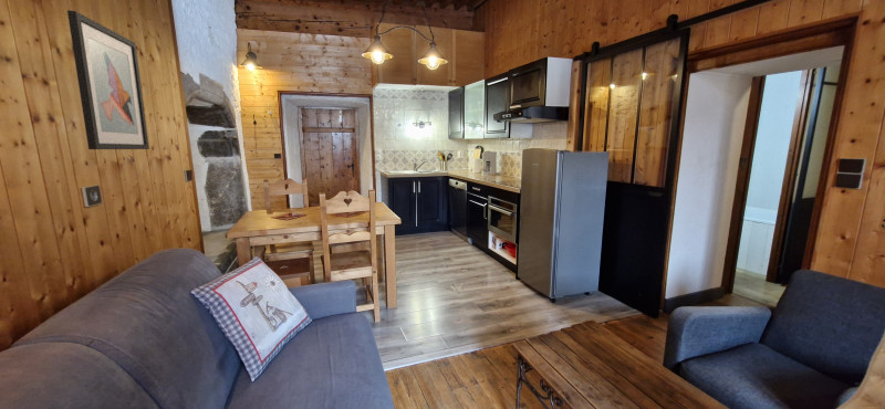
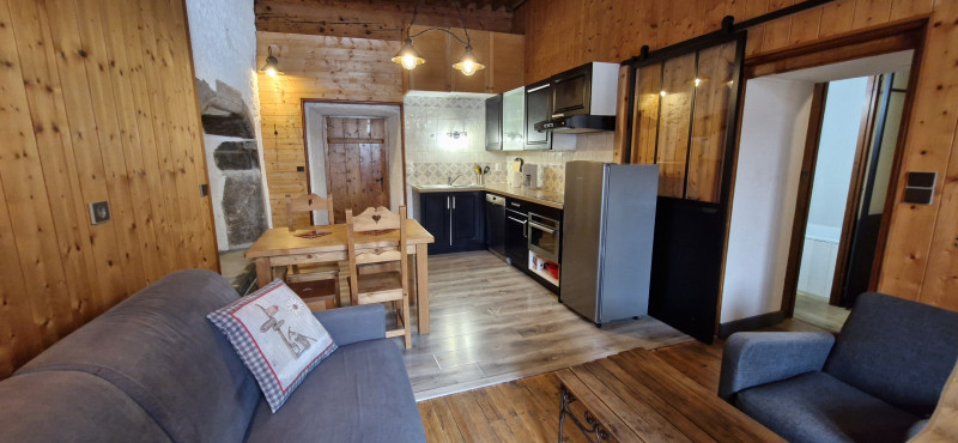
- wall art (114, 91)
